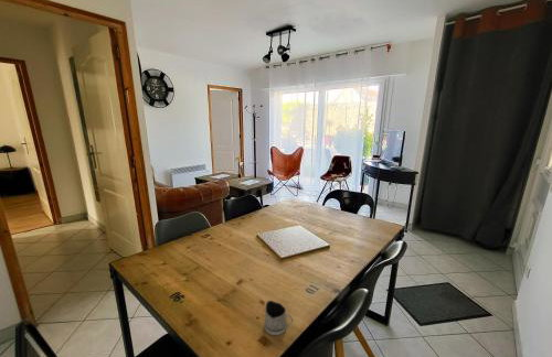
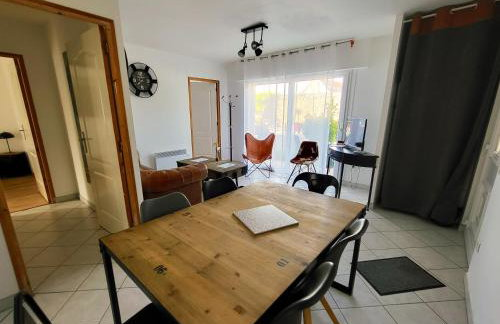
- tea glass holder (278, 317)
